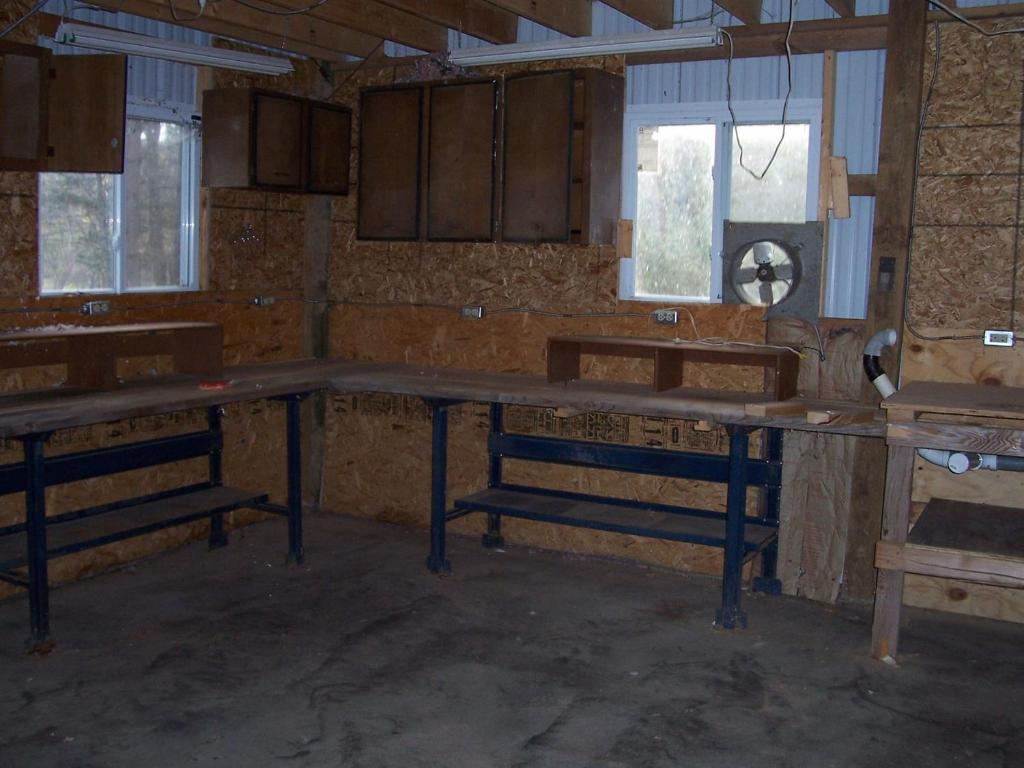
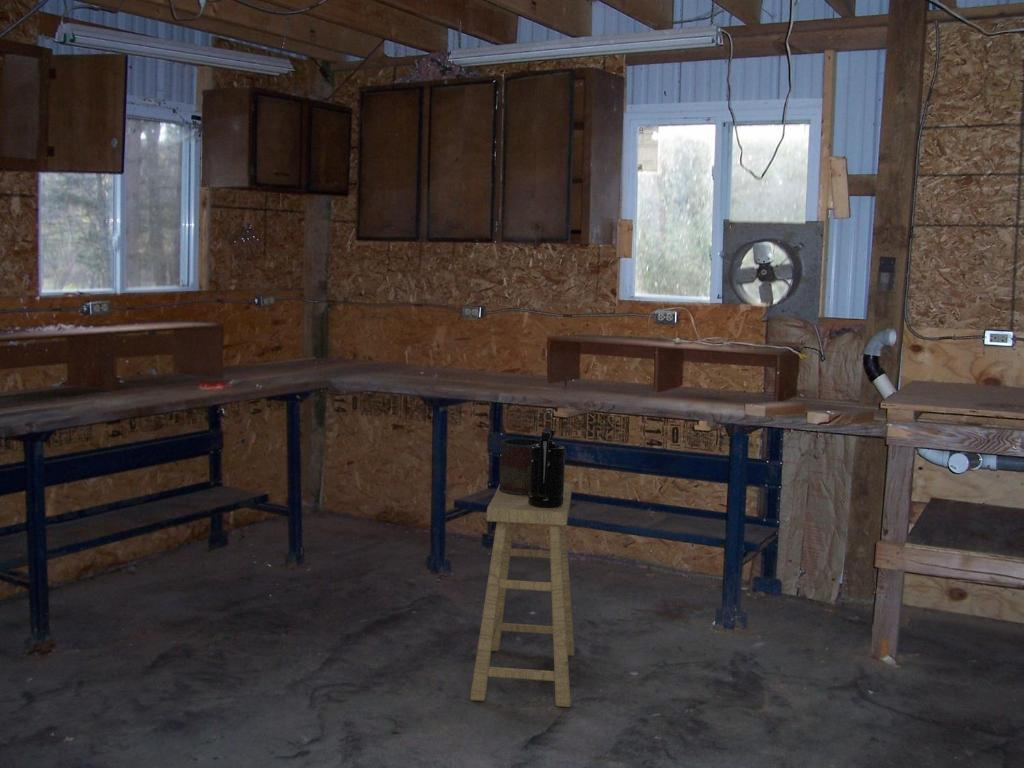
+ stool (529, 585)
+ paint can (522, 465)
+ grenade (545, 468)
